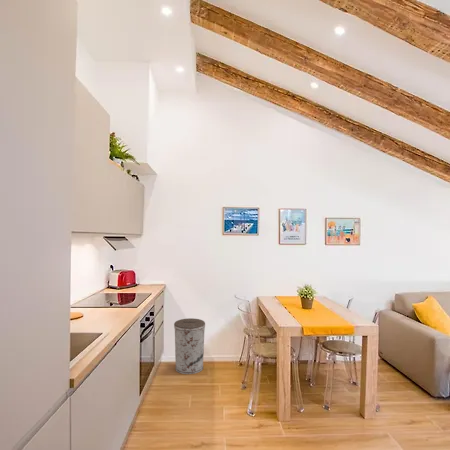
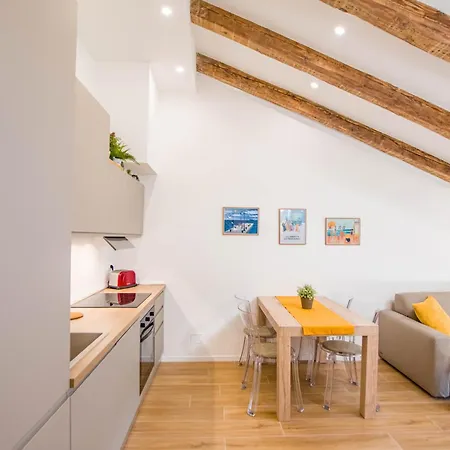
- trash can (189, 344)
